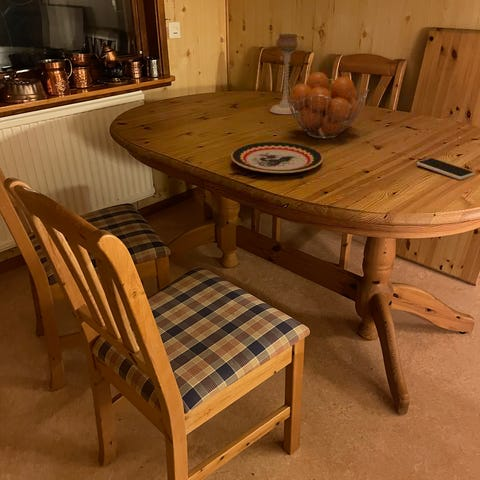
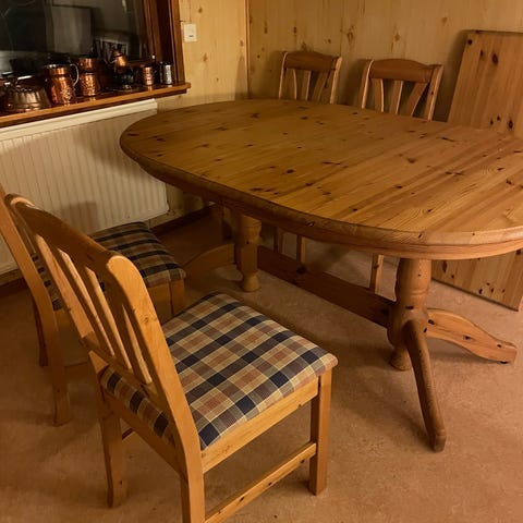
- fruit basket (325, 105)
- plate (276, 159)
- candle holder (286, 74)
- smartphone (444, 168)
